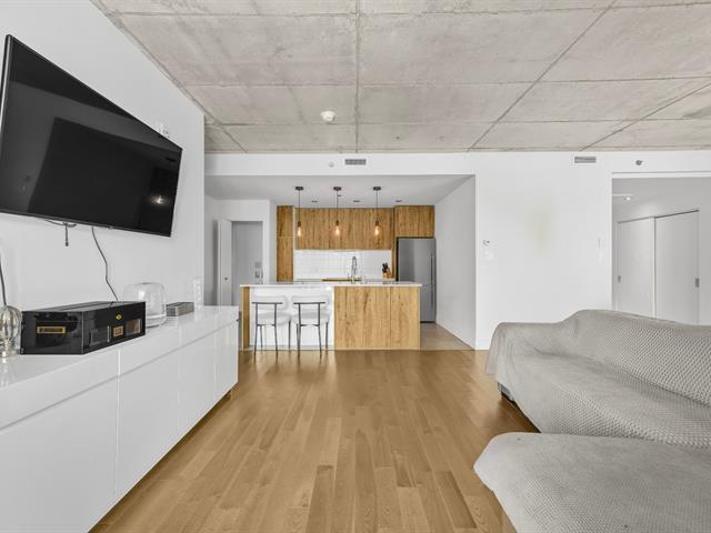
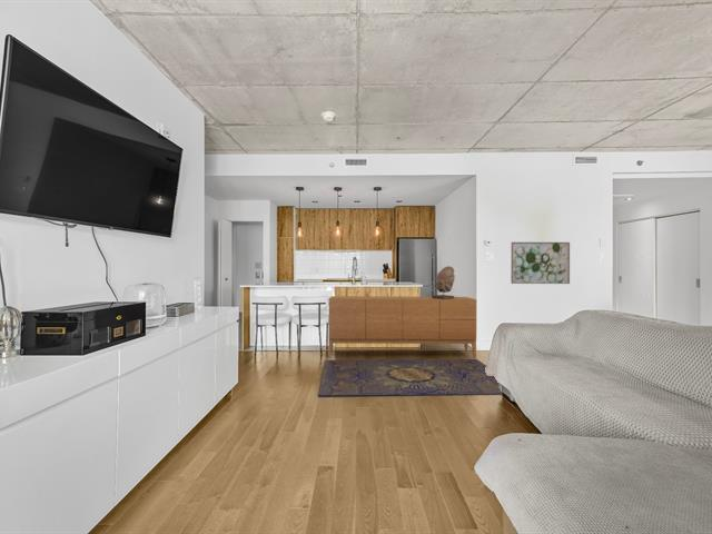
+ sculpture bust (445, 281)
+ area rug (411, 374)
+ sideboard (400, 326)
+ wall art (541, 263)
